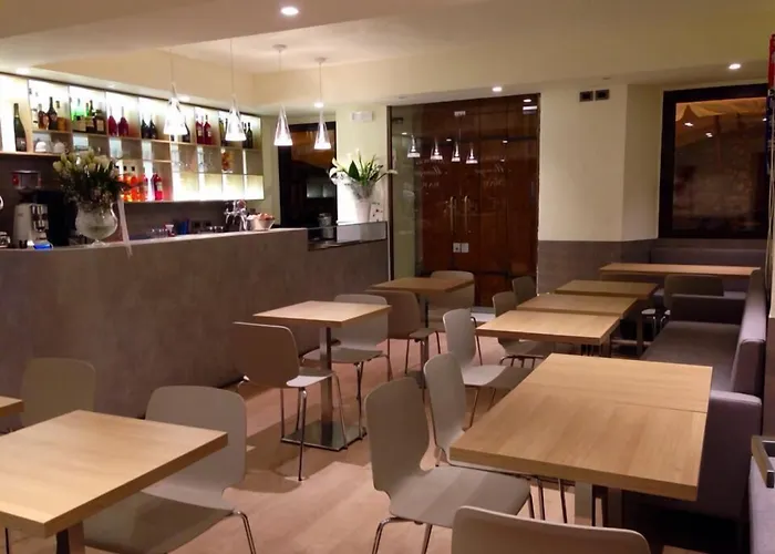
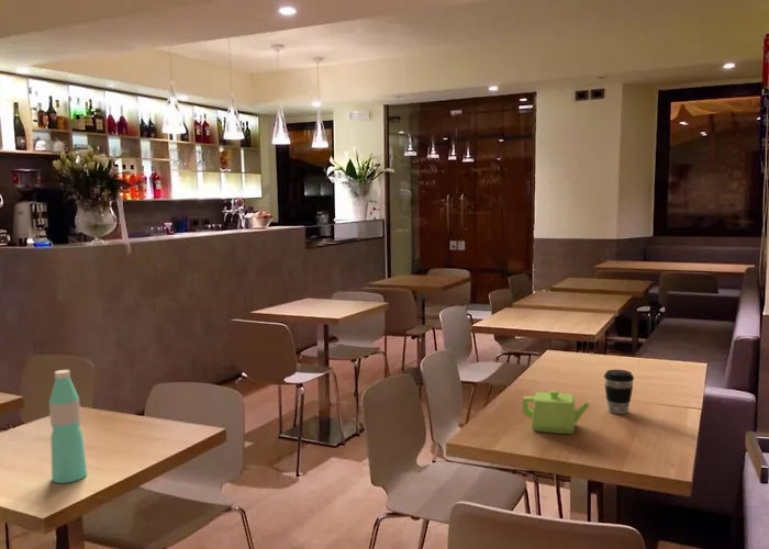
+ water bottle (66, 424)
+ coffee cup (617, 391)
+ teapot (555, 408)
